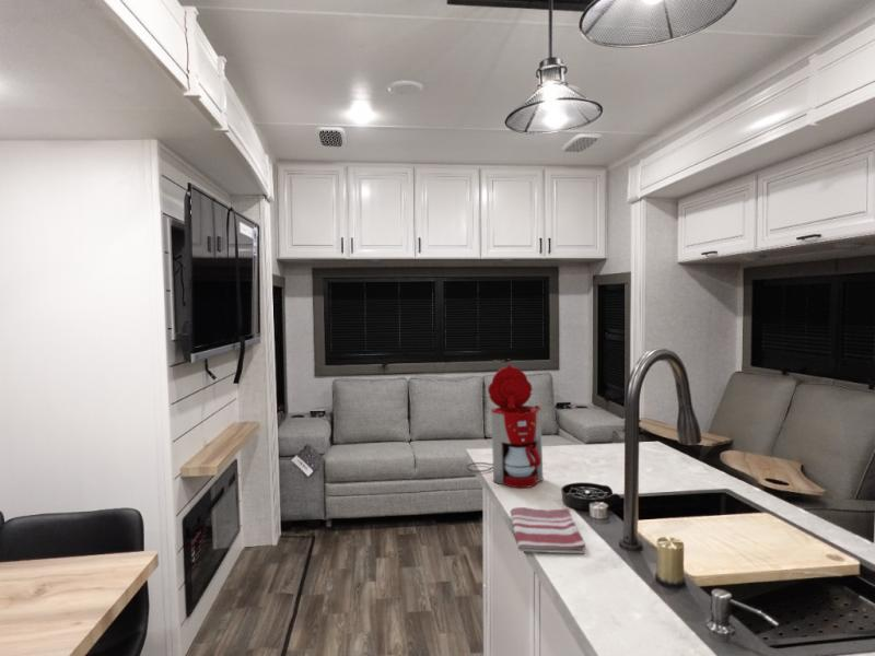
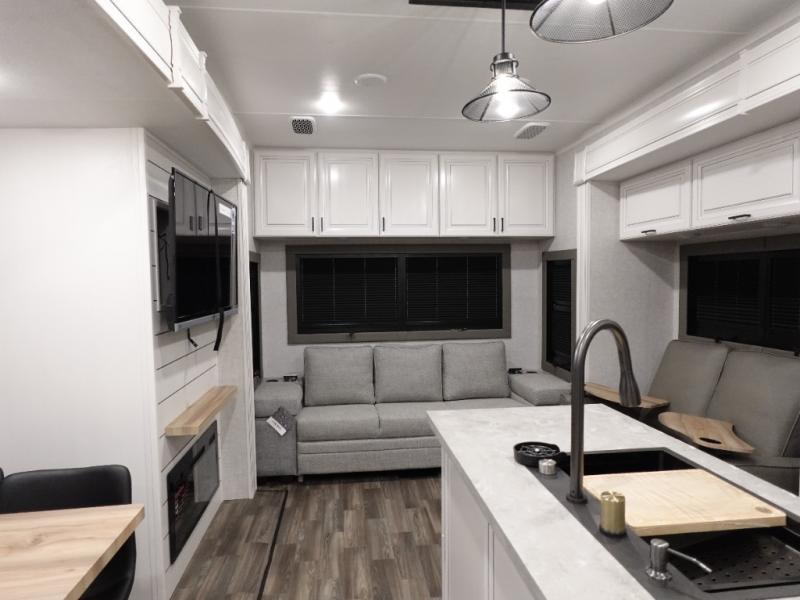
- dish towel (545, 528)
- coffee maker (502, 419)
